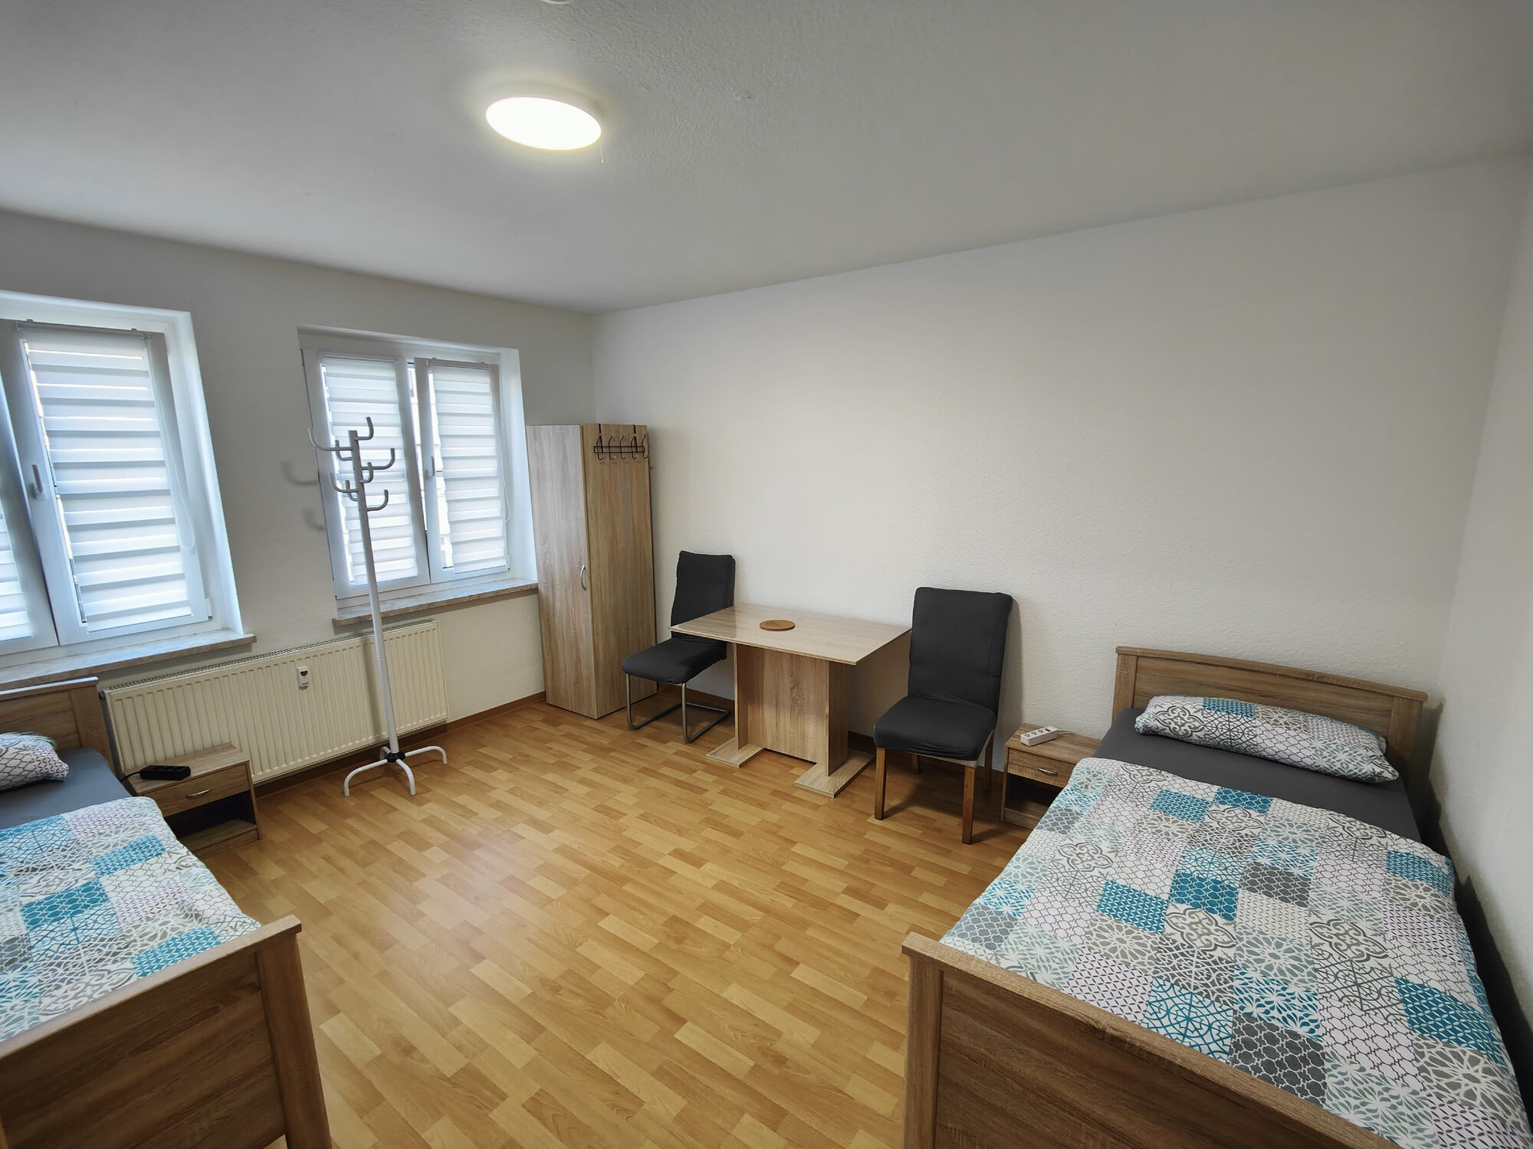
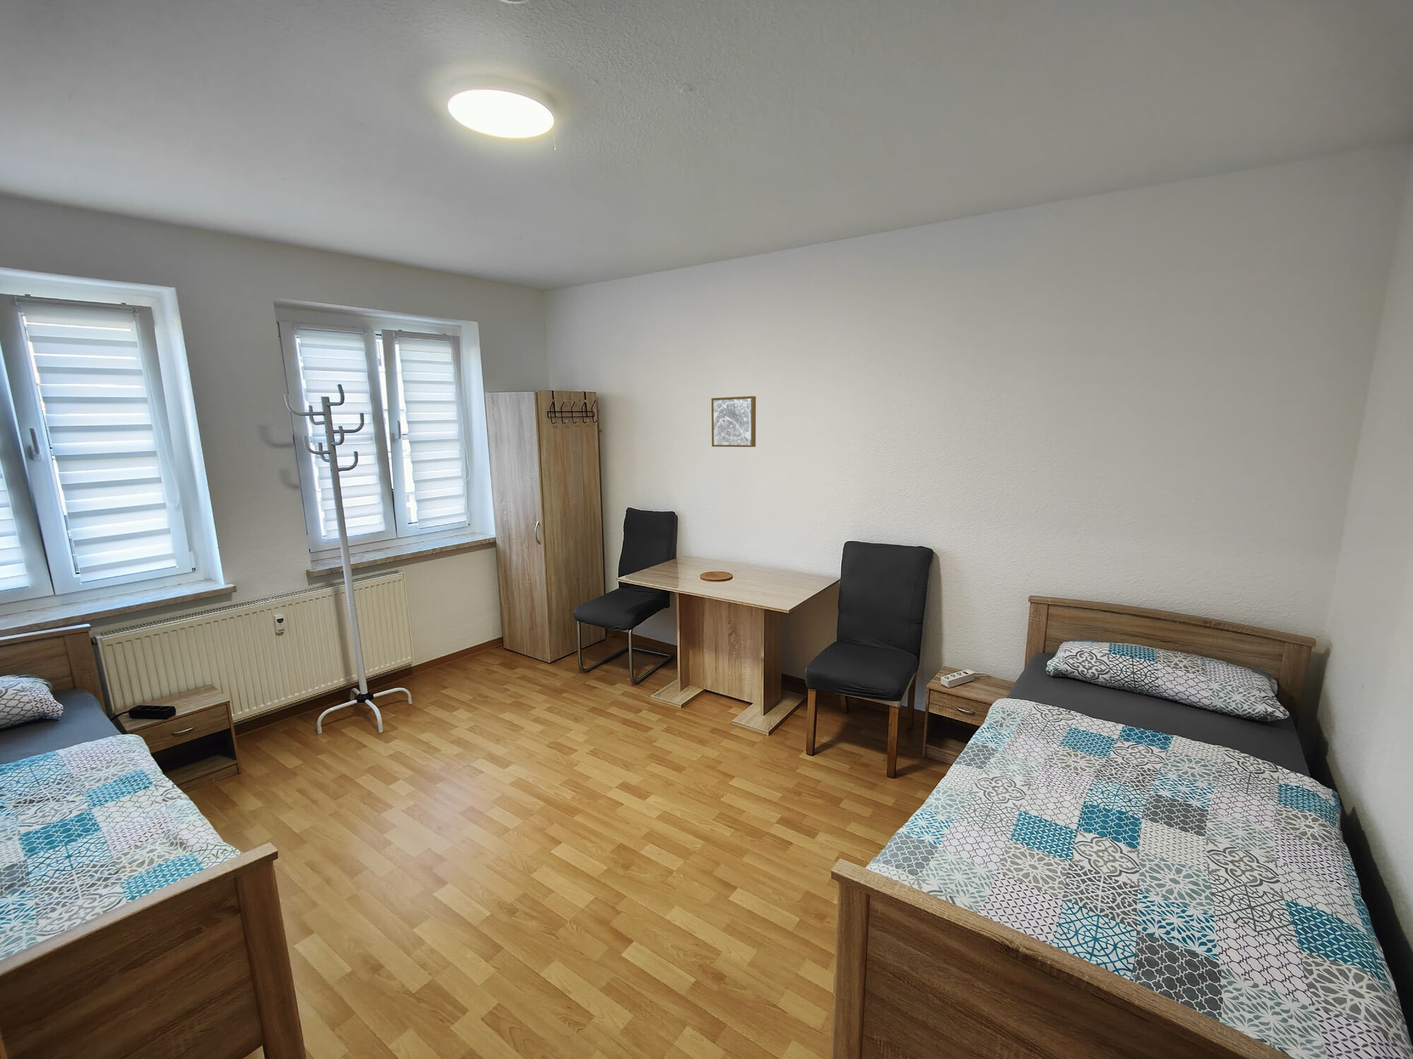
+ wall art (732, 422)
